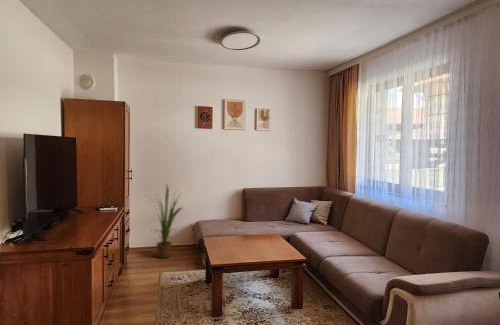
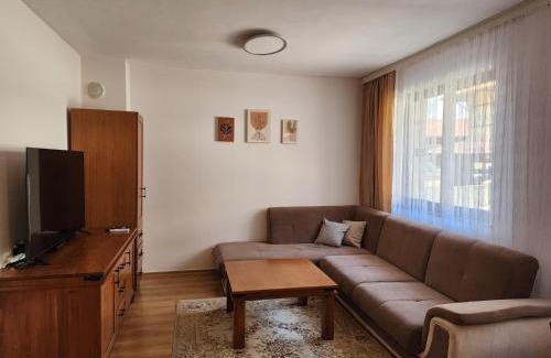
- house plant (163, 220)
